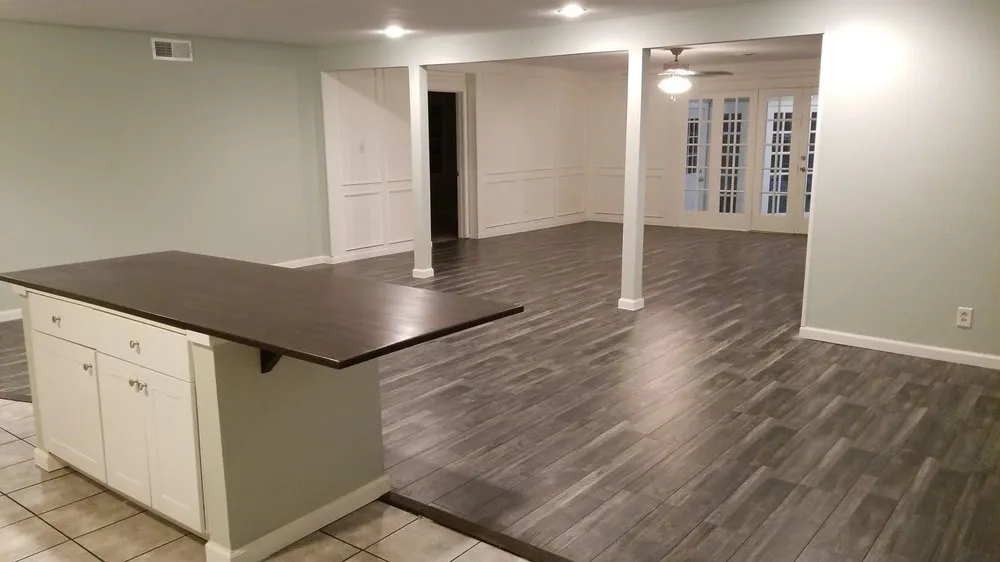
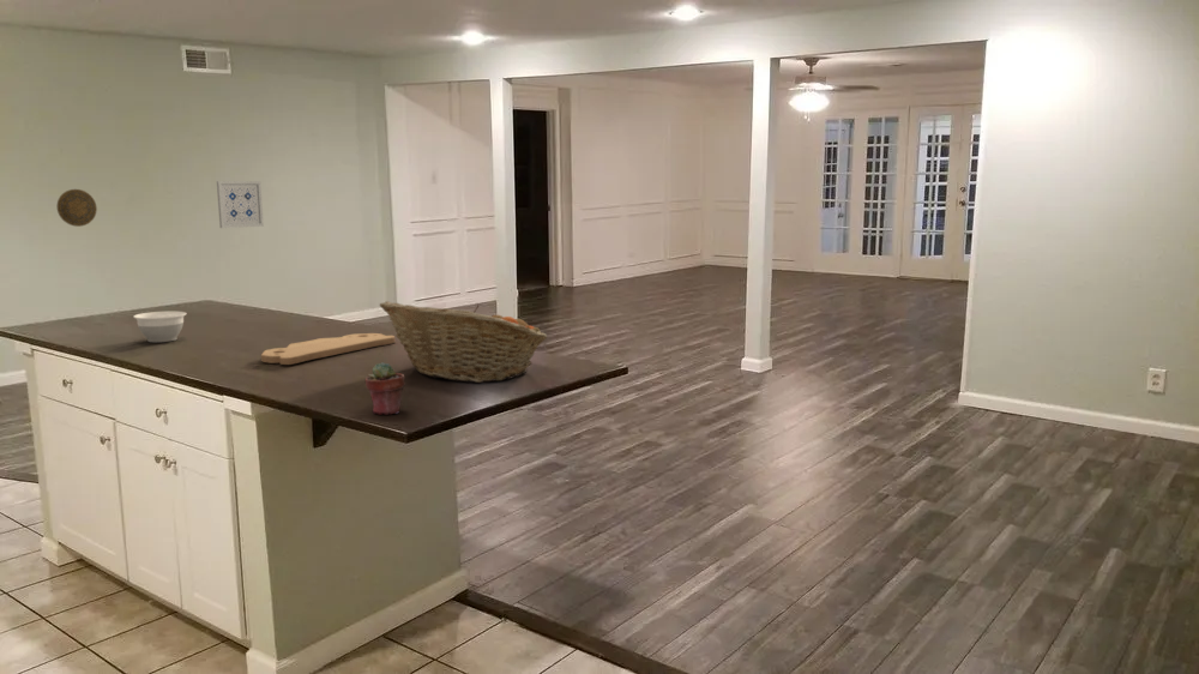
+ decorative plate (77, 207)
+ potted succulent (385, 386)
+ wall art (240, 204)
+ fruit basket (463, 335)
+ bowl (161, 326)
+ cutting board (325, 347)
